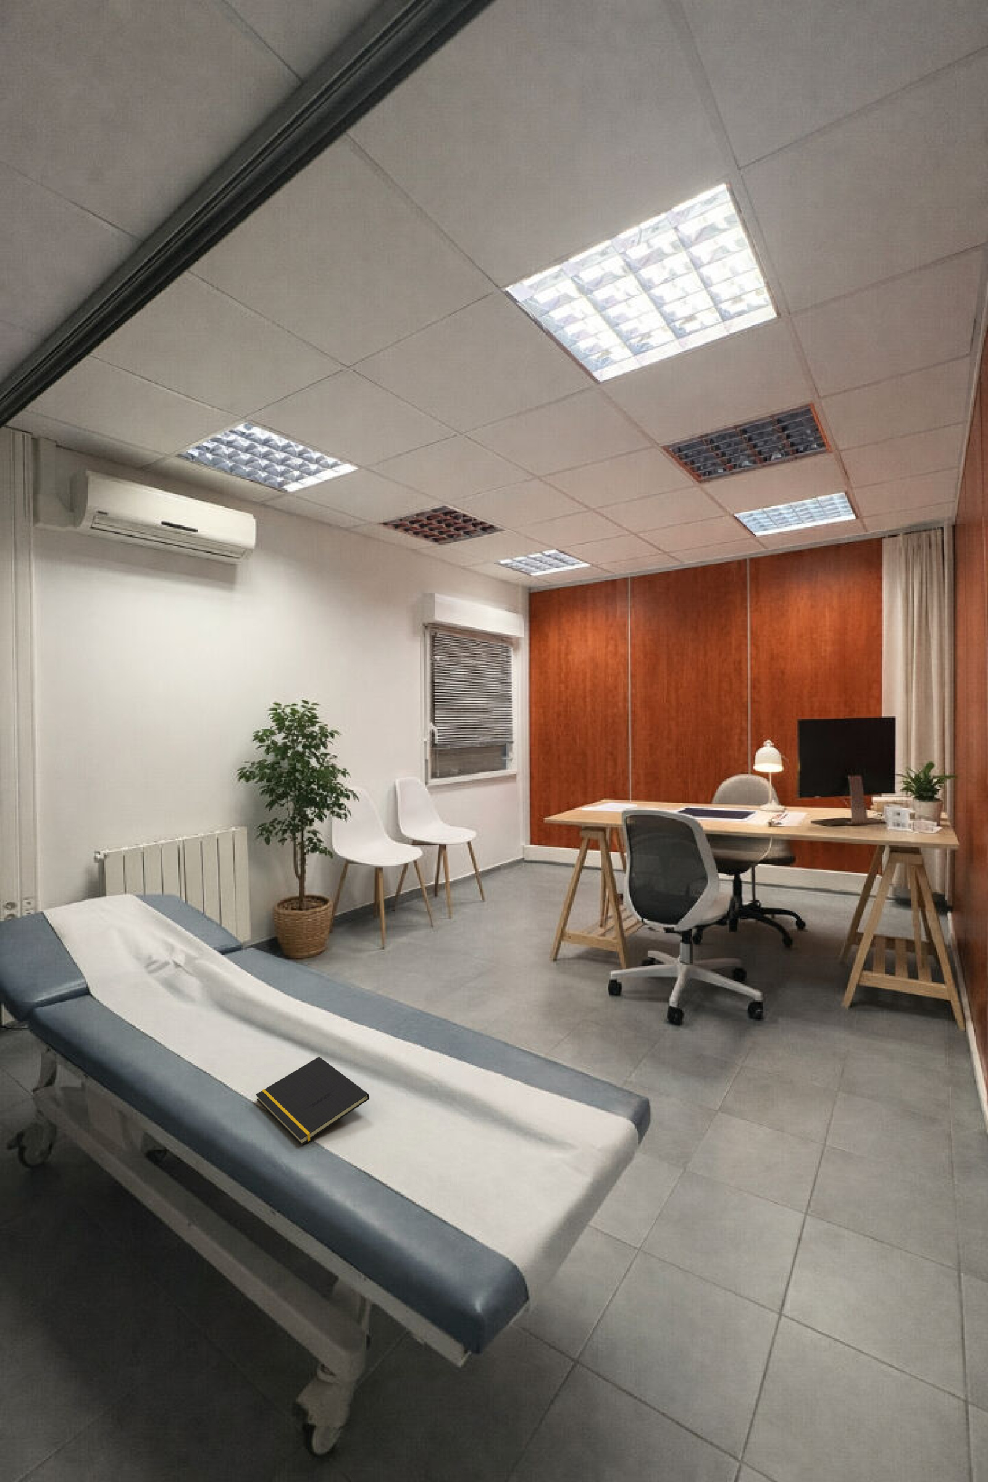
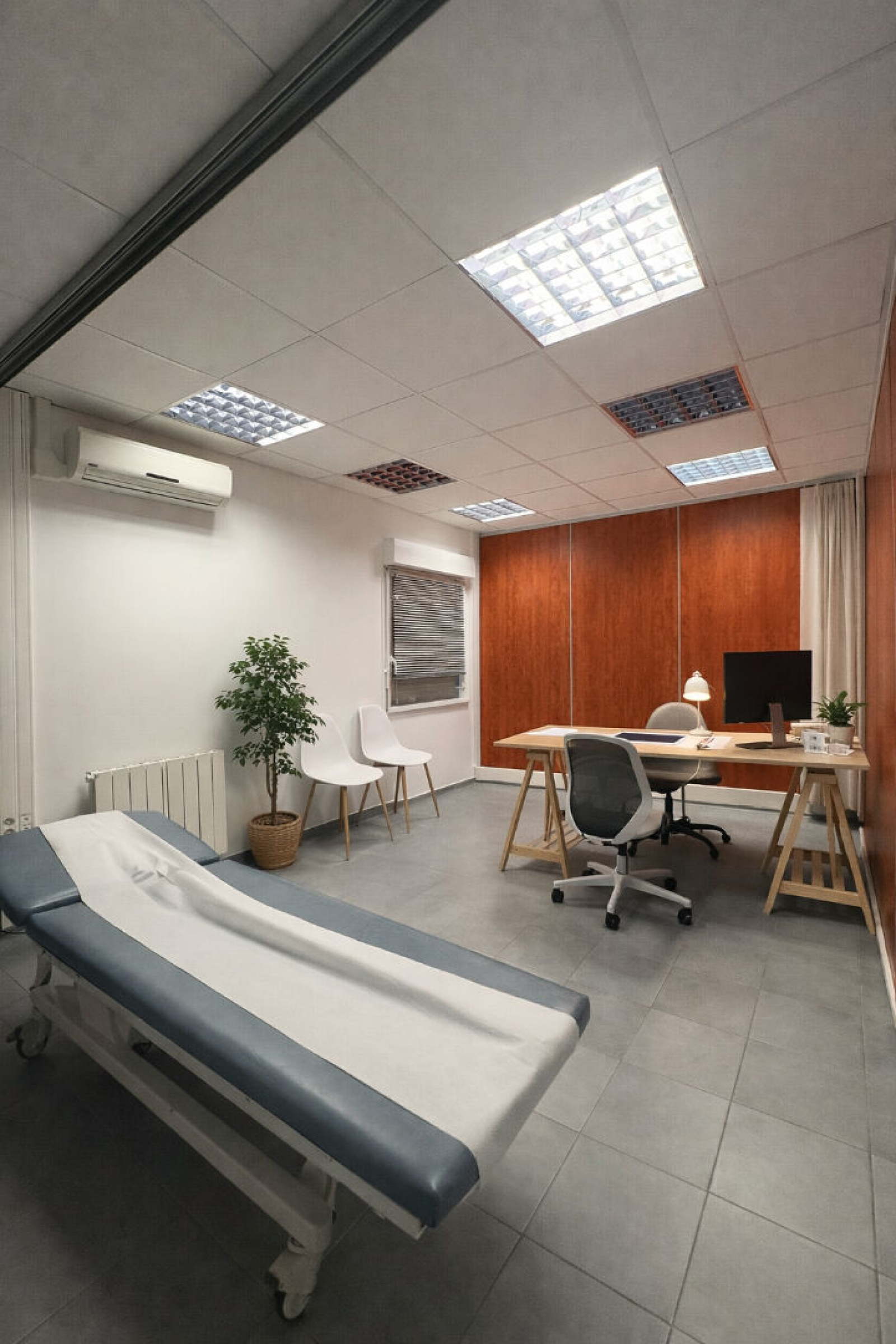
- notepad (311, 1097)
